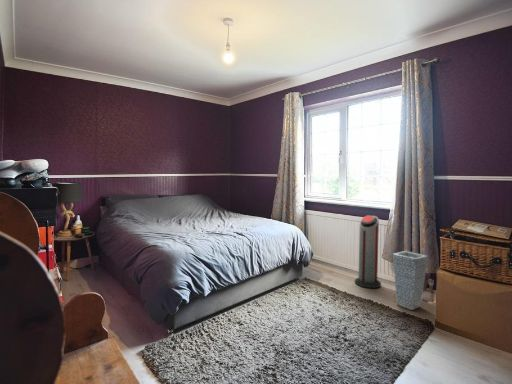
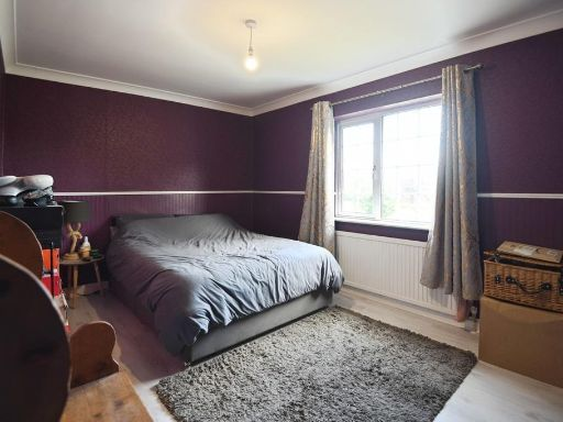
- vase (409, 280)
- air purifier (368, 249)
